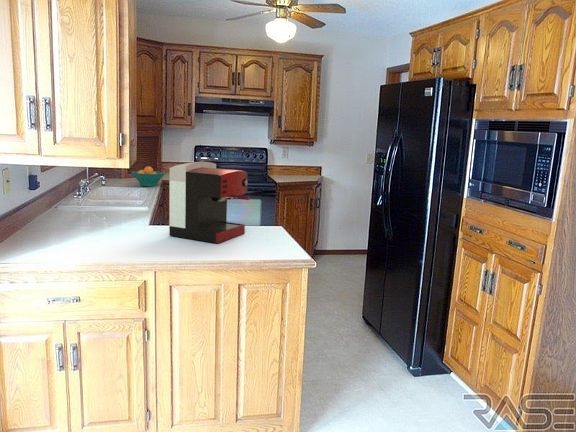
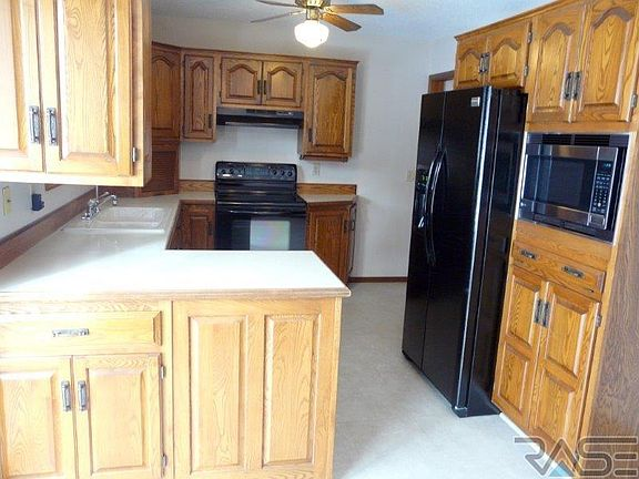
- coffee maker (216, 199)
- fruit bowl (148, 175)
